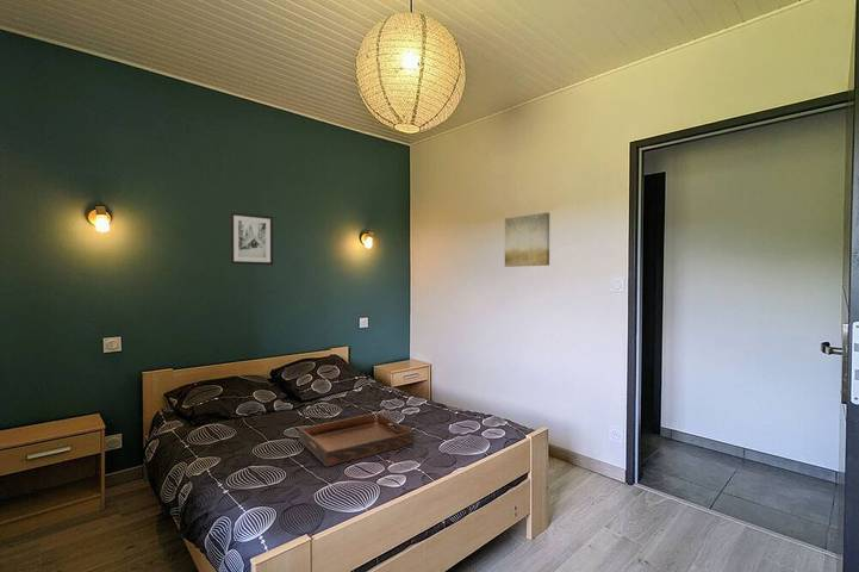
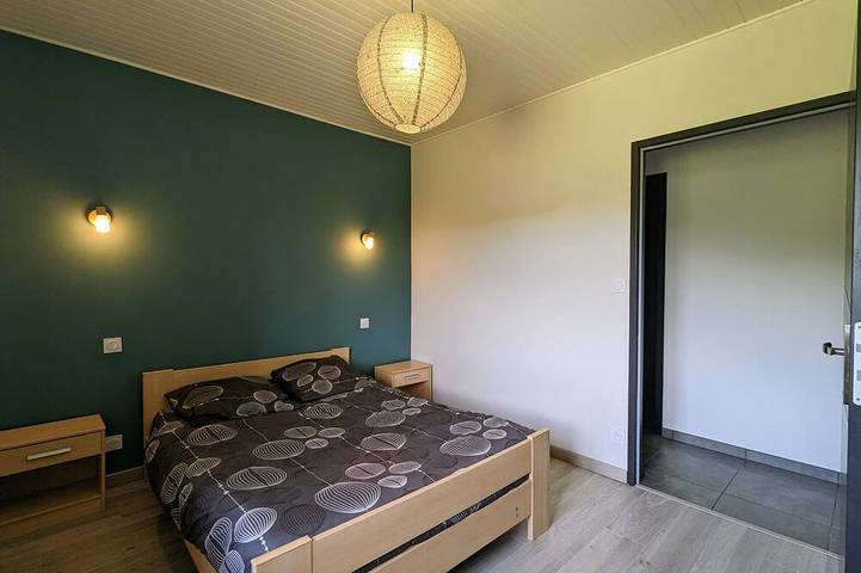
- serving tray (355, 435)
- wall art (251, 240)
- wall art (525, 241)
